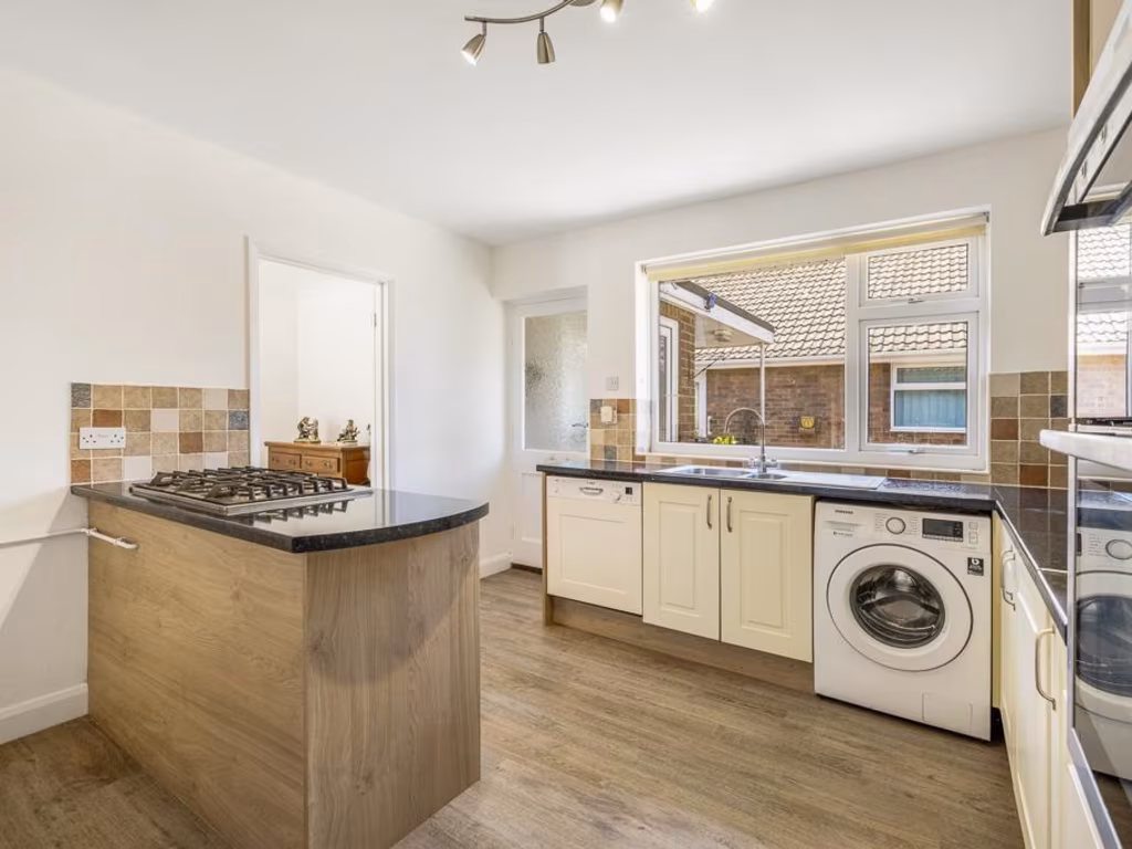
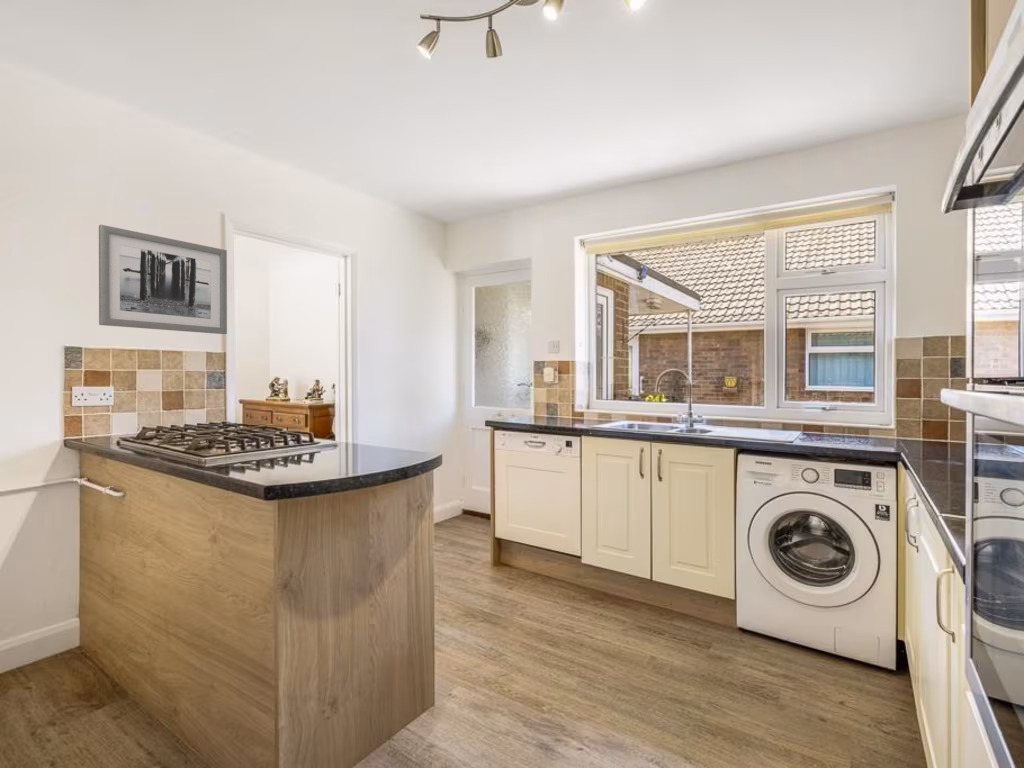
+ wall art (168, 284)
